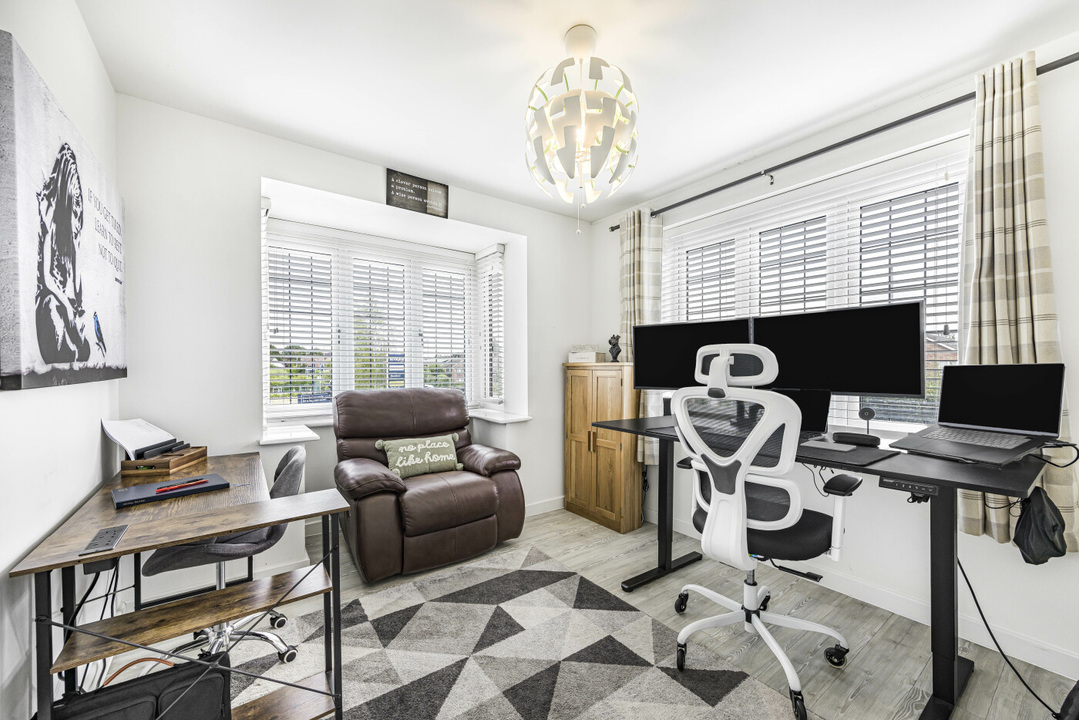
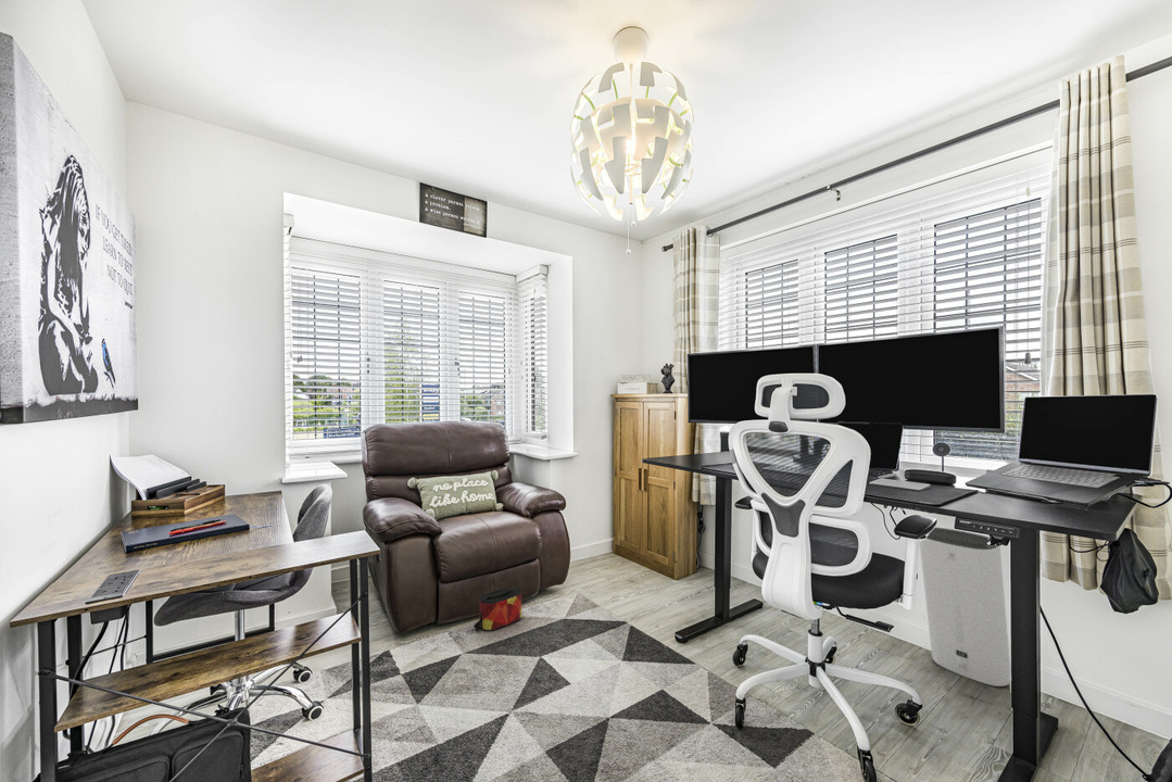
+ bag (499, 606)
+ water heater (963, 603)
